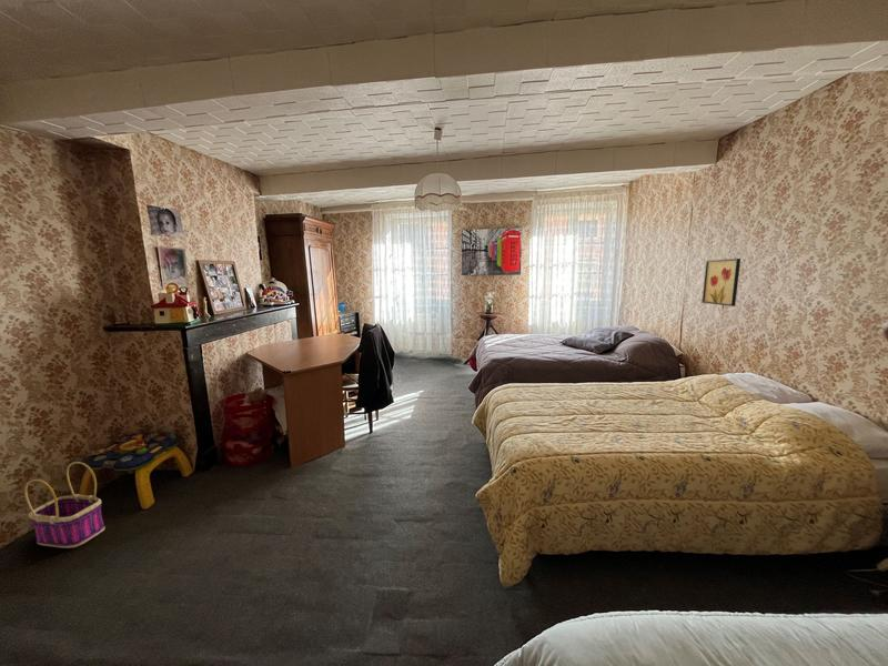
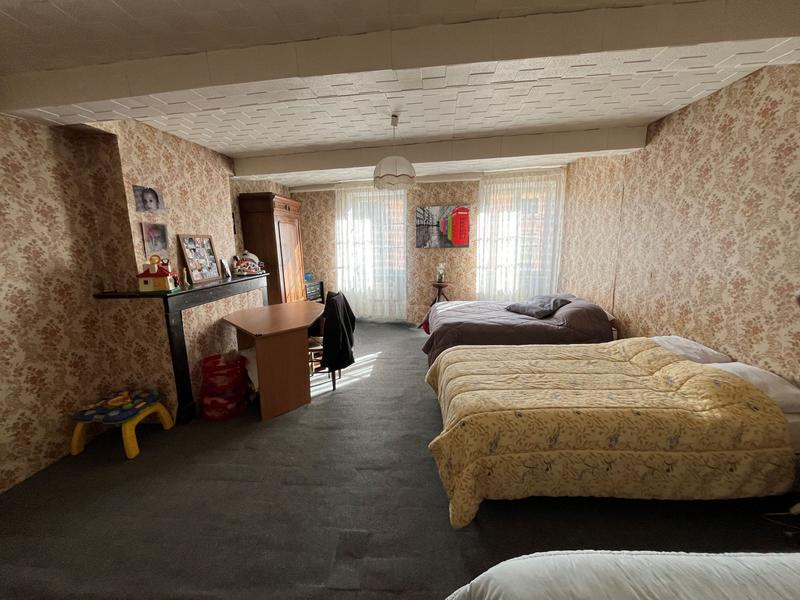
- wall art (720, 282)
- basket (64, 503)
